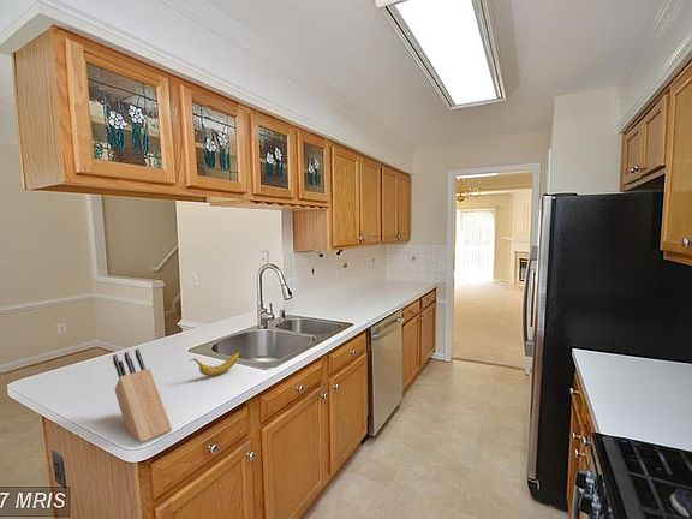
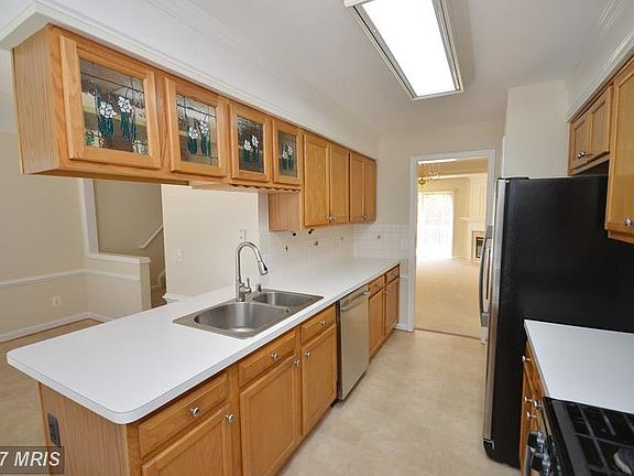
- fruit (216, 366)
- knife block (138, 390)
